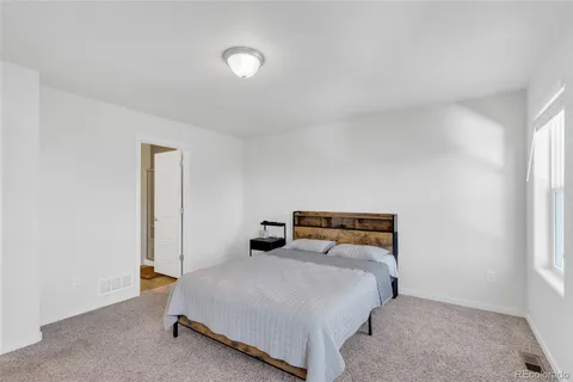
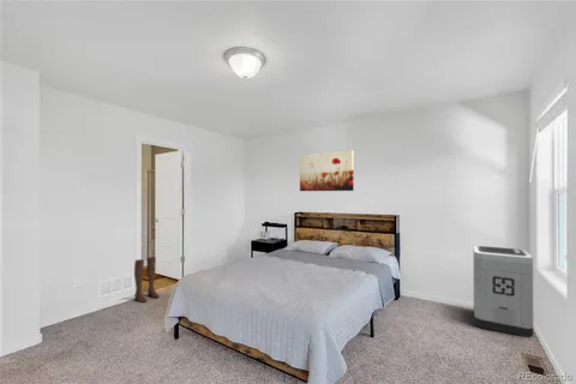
+ trash can (500, 287)
+ wall art (325, 172)
+ boots (148, 278)
